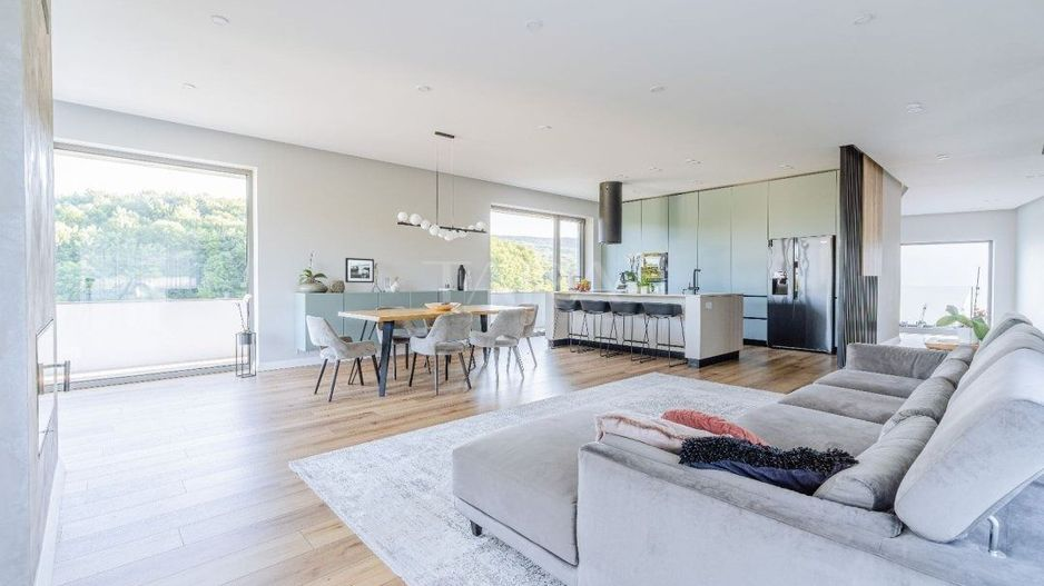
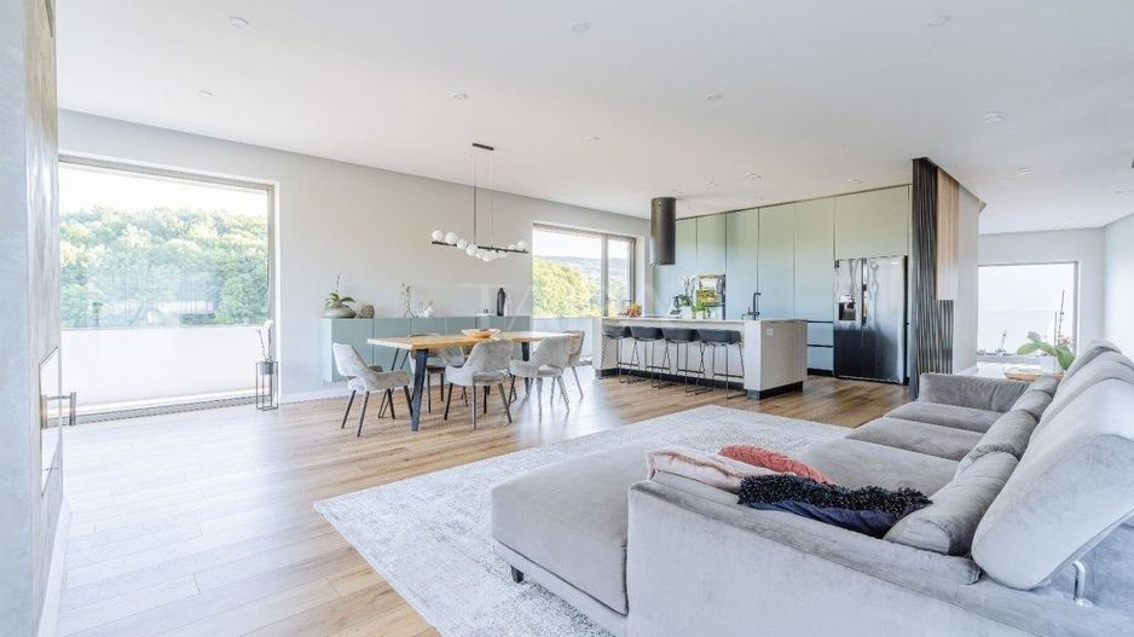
- picture frame (360, 270)
